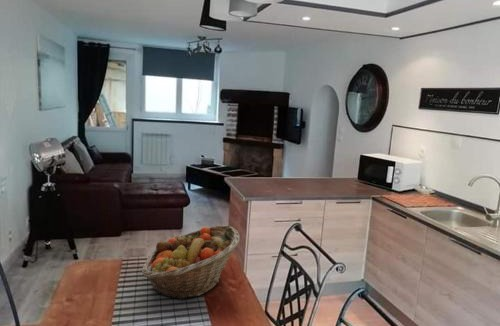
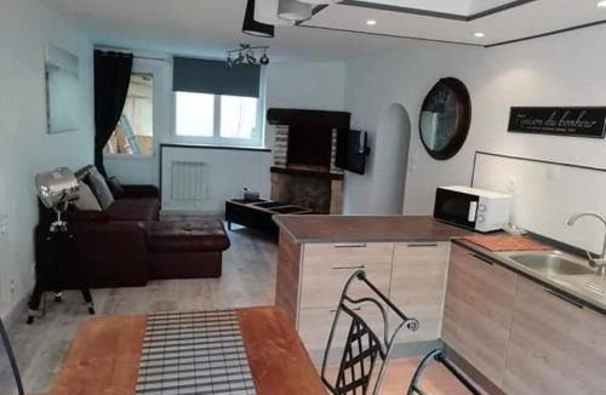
- fruit basket (192, 256)
